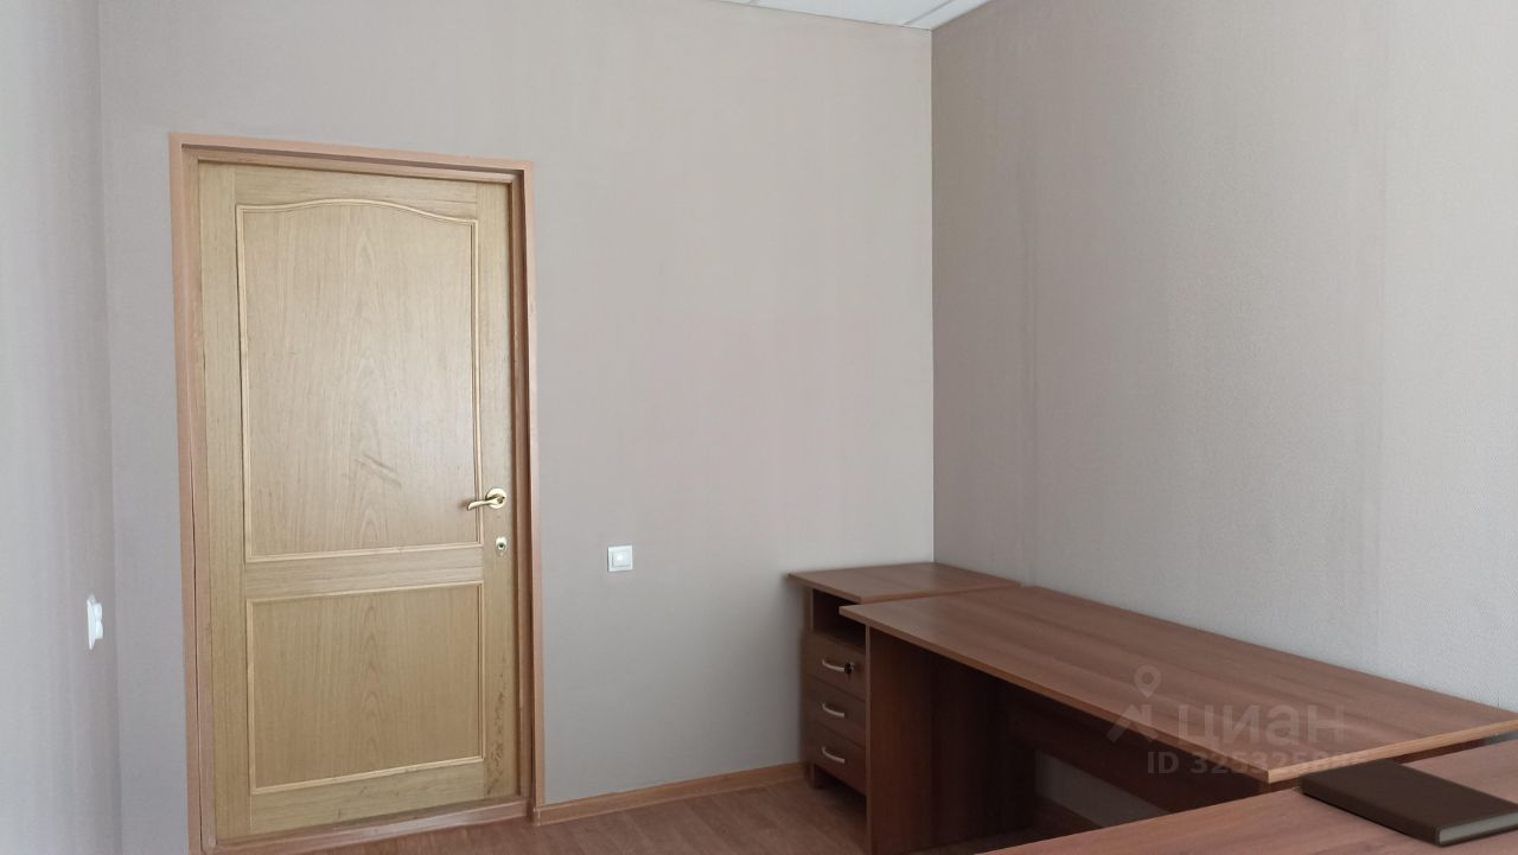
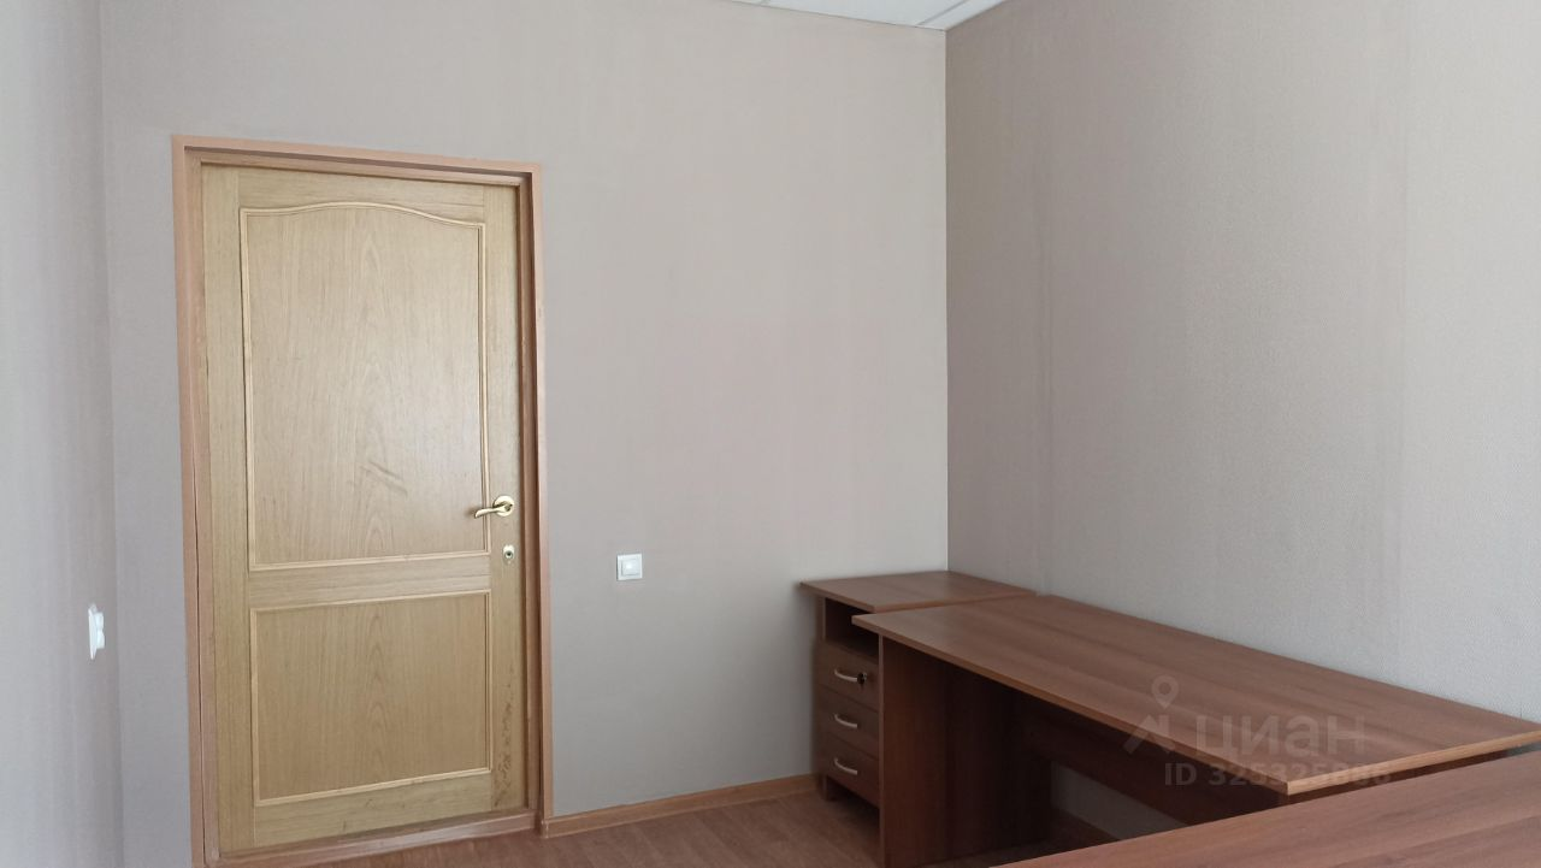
- notebook (1409, 799)
